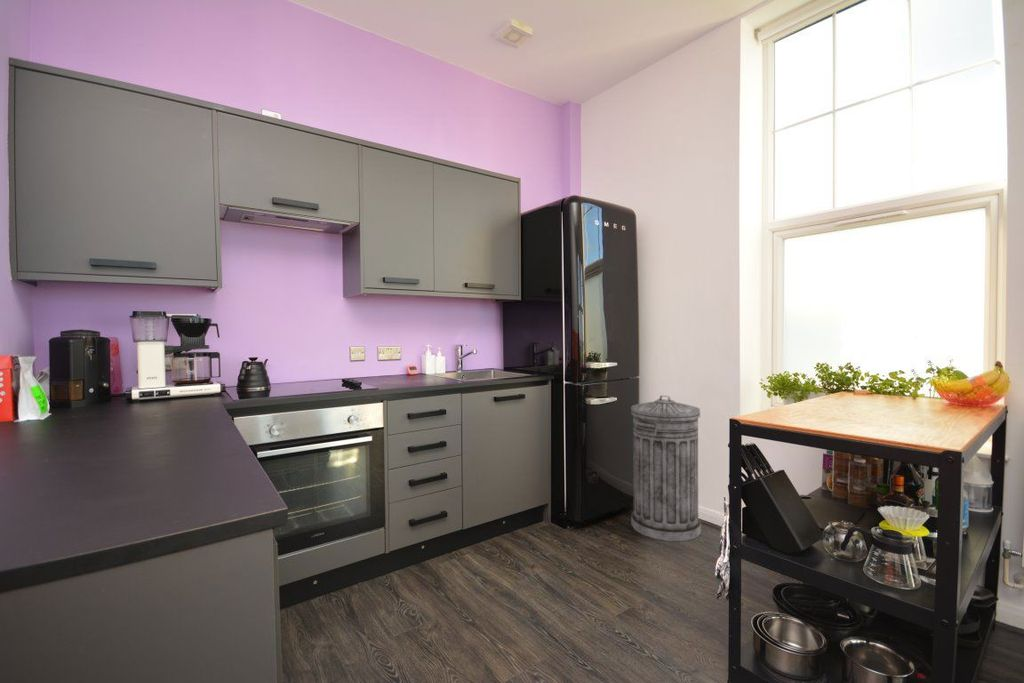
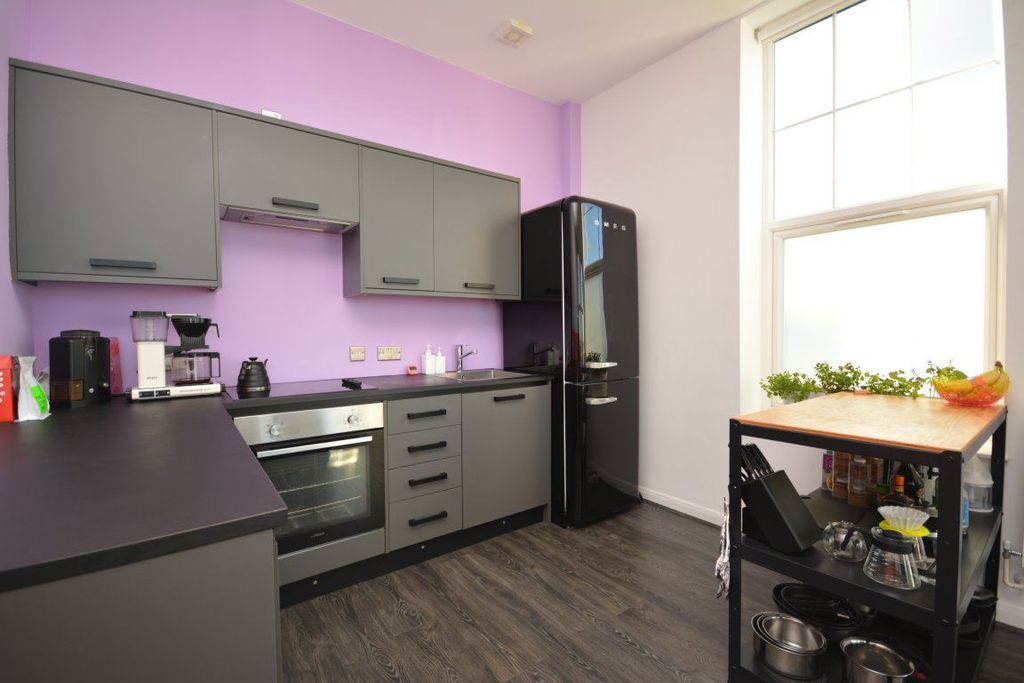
- trash can (665, 461)
